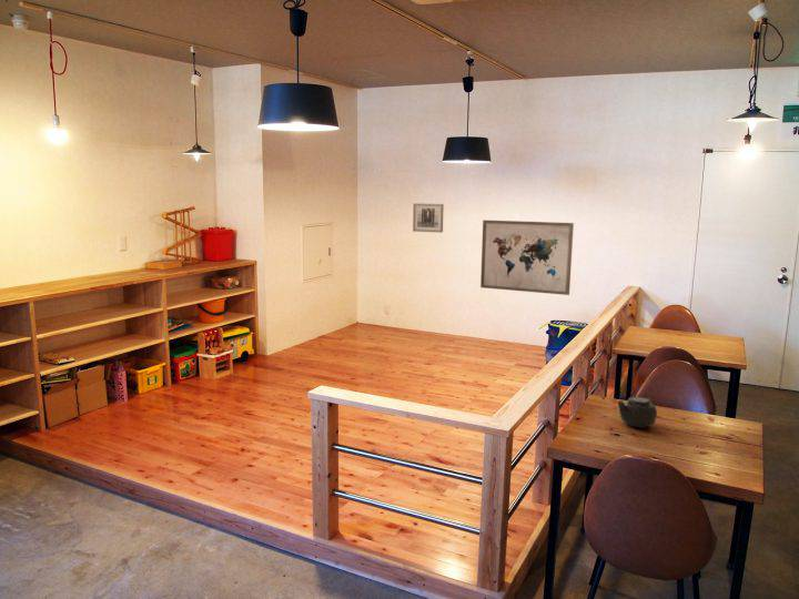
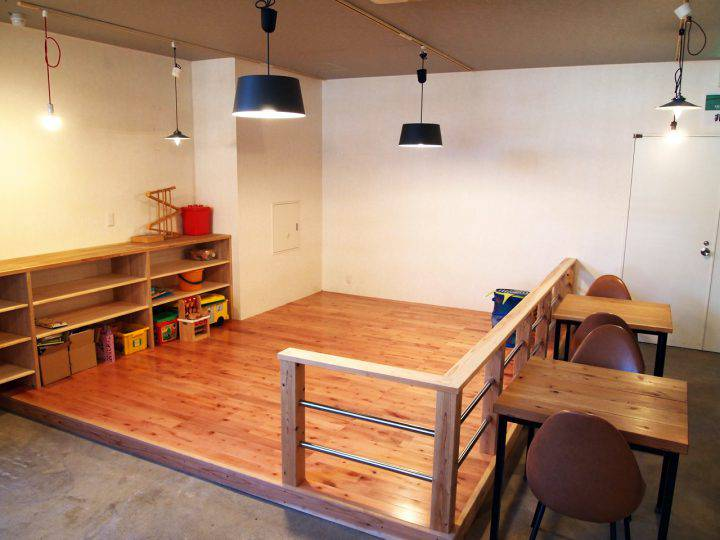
- teapot (635, 412)
- wall art (525, 256)
- wall art (427, 217)
